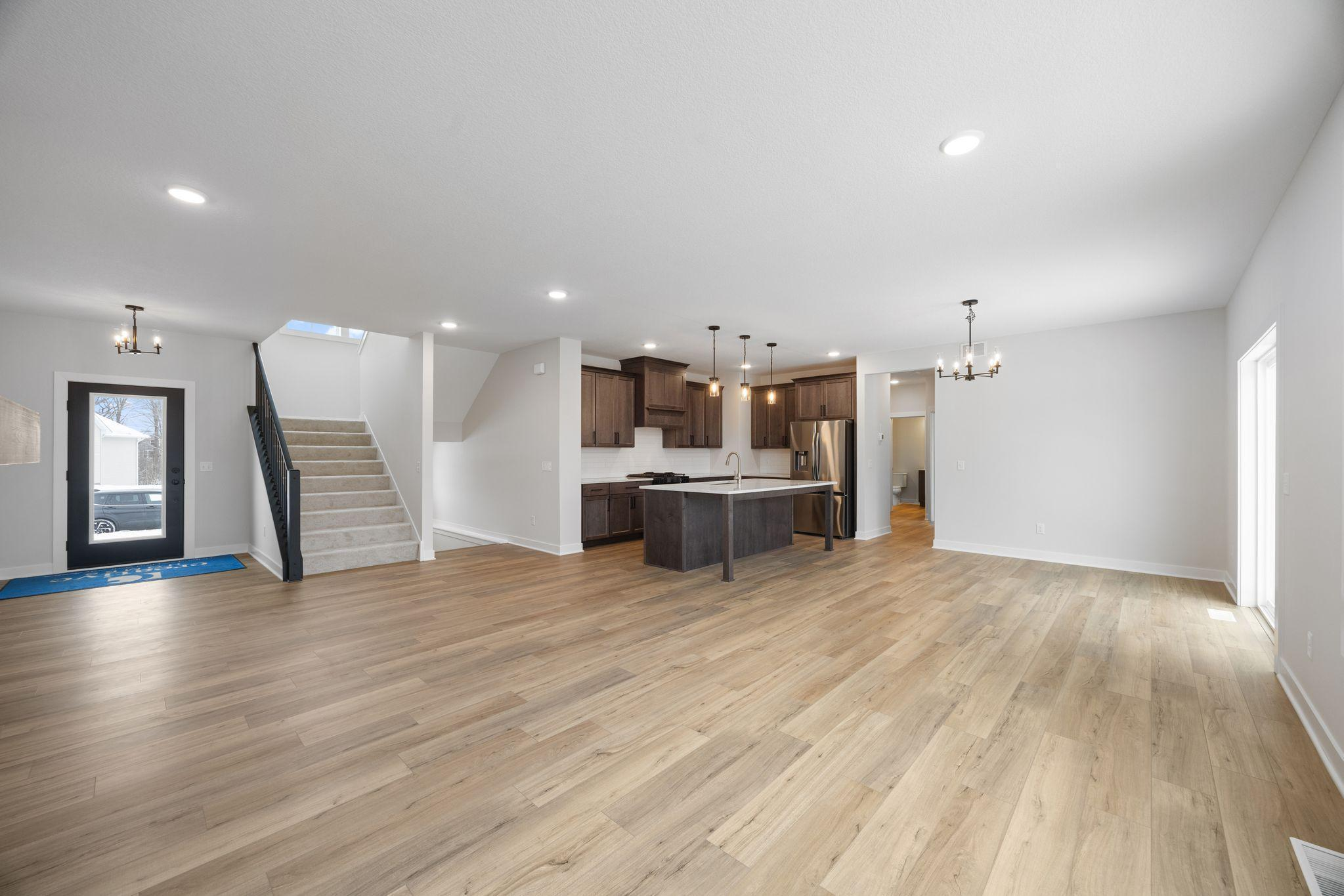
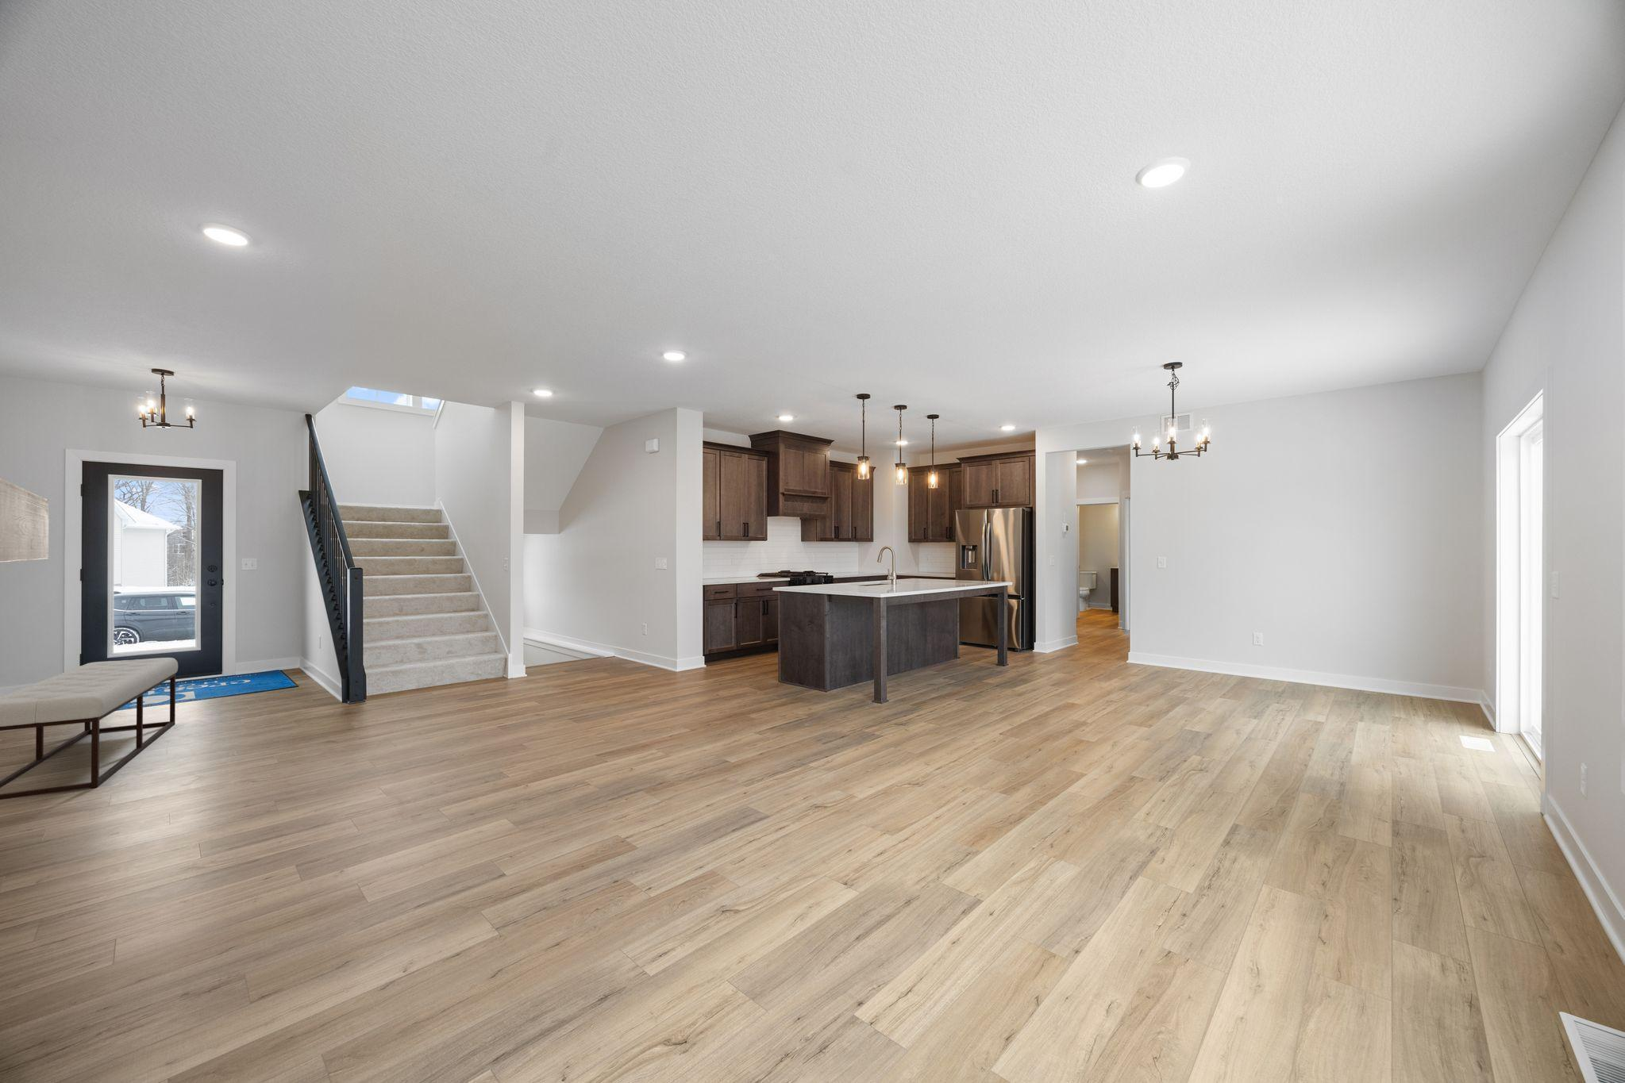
+ bench (91, 717)
